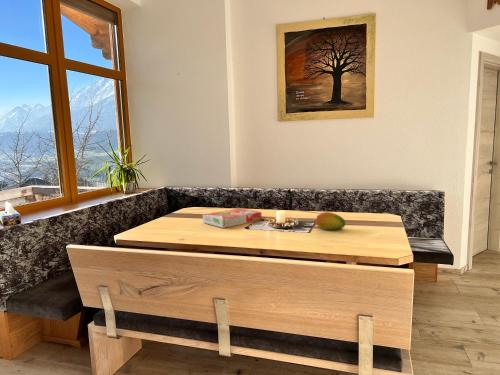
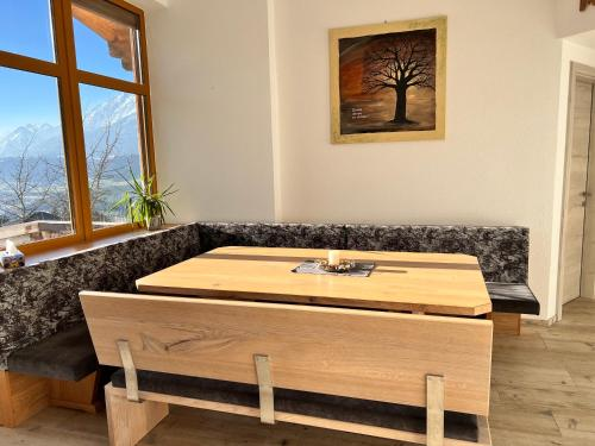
- fruit (330, 221)
- cereal box (232, 217)
